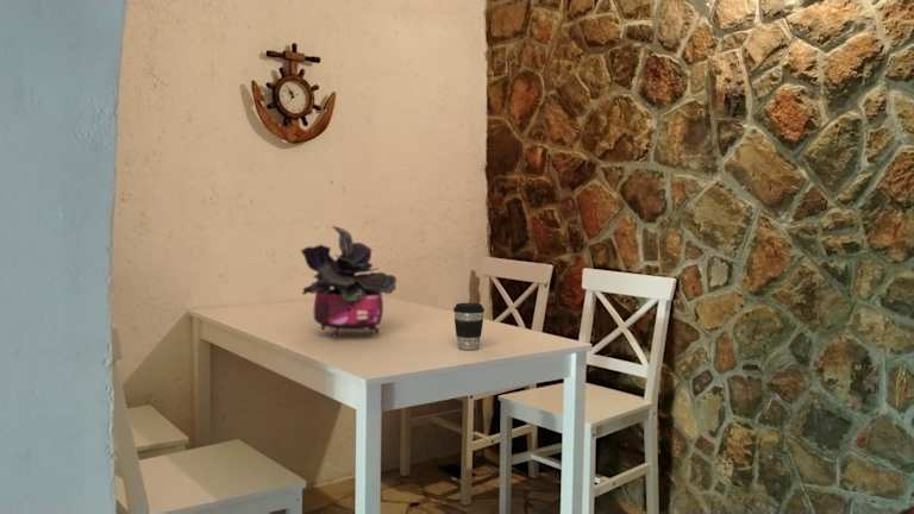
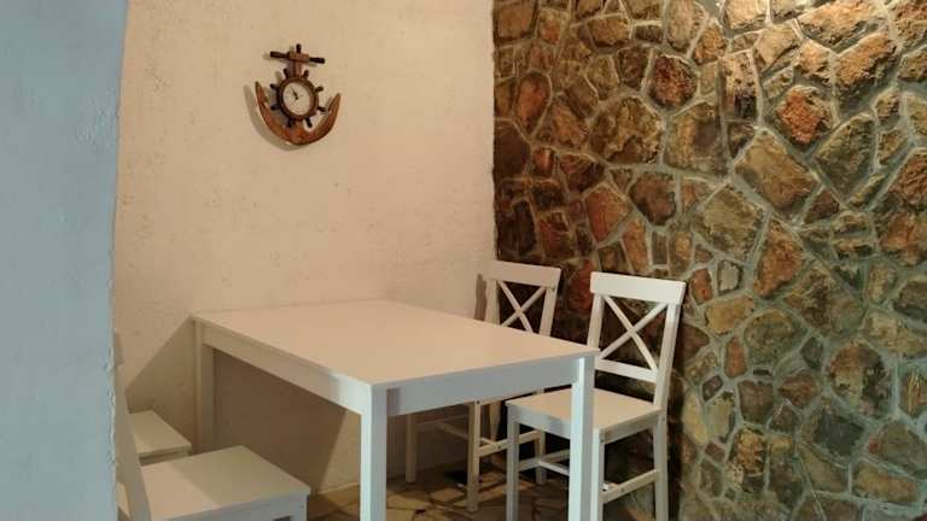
- potted plant (350, 281)
- coffee cup (468, 326)
